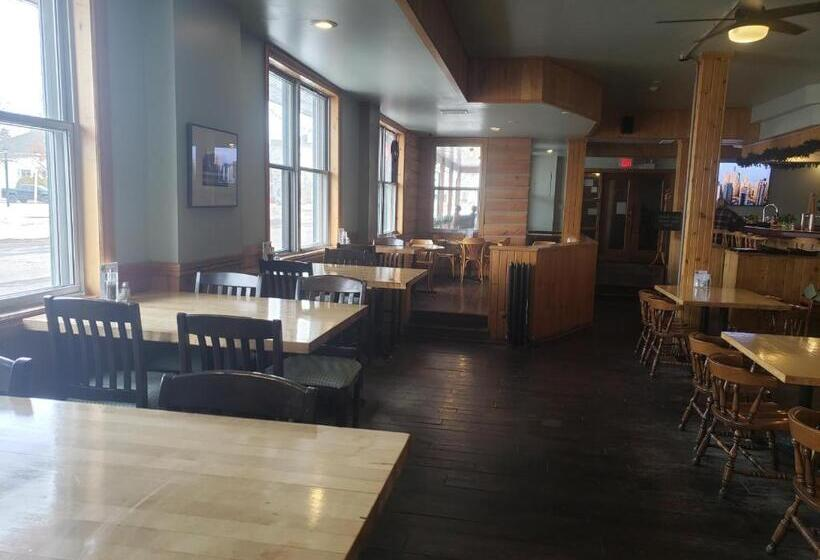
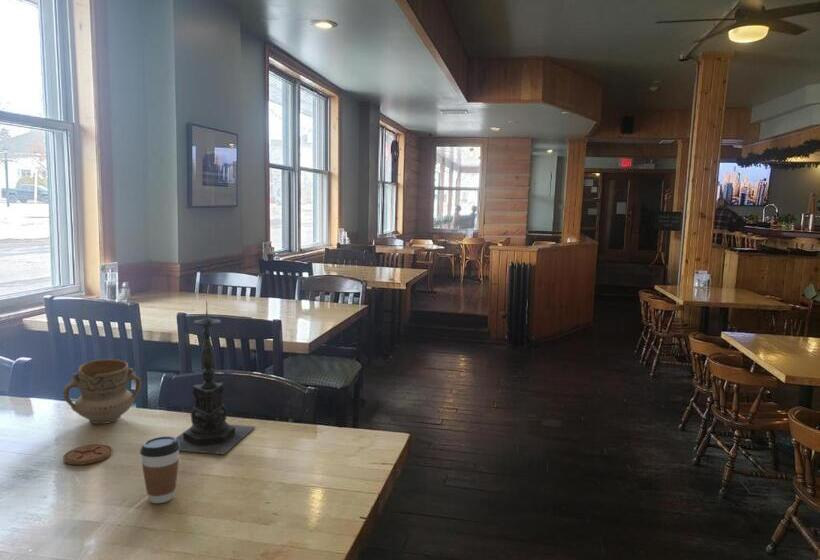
+ coffee cup (160, 469)
+ coaster (88, 454)
+ candle holder (209, 369)
+ mug (103, 392)
